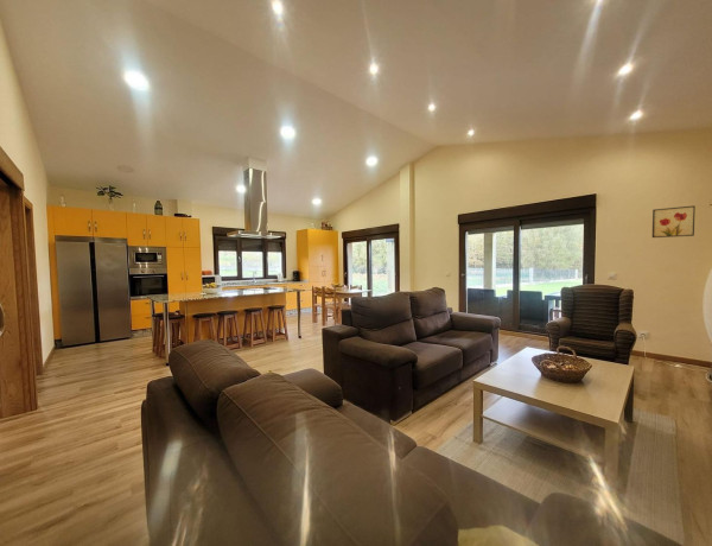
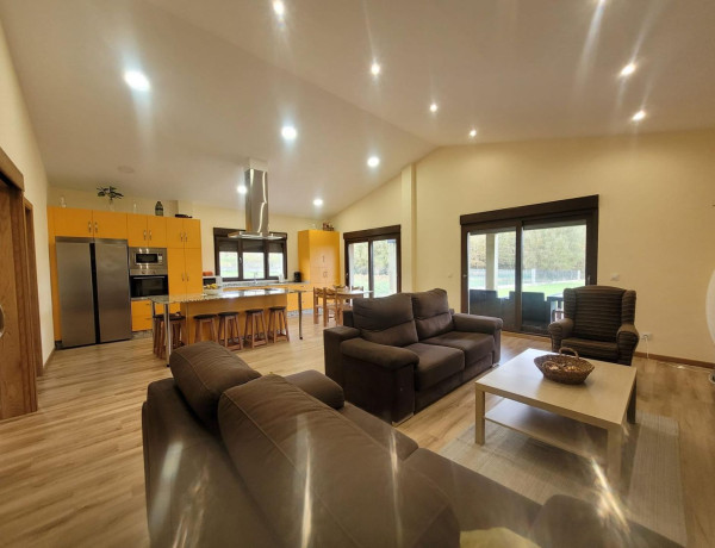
- wall art (672, 222)
